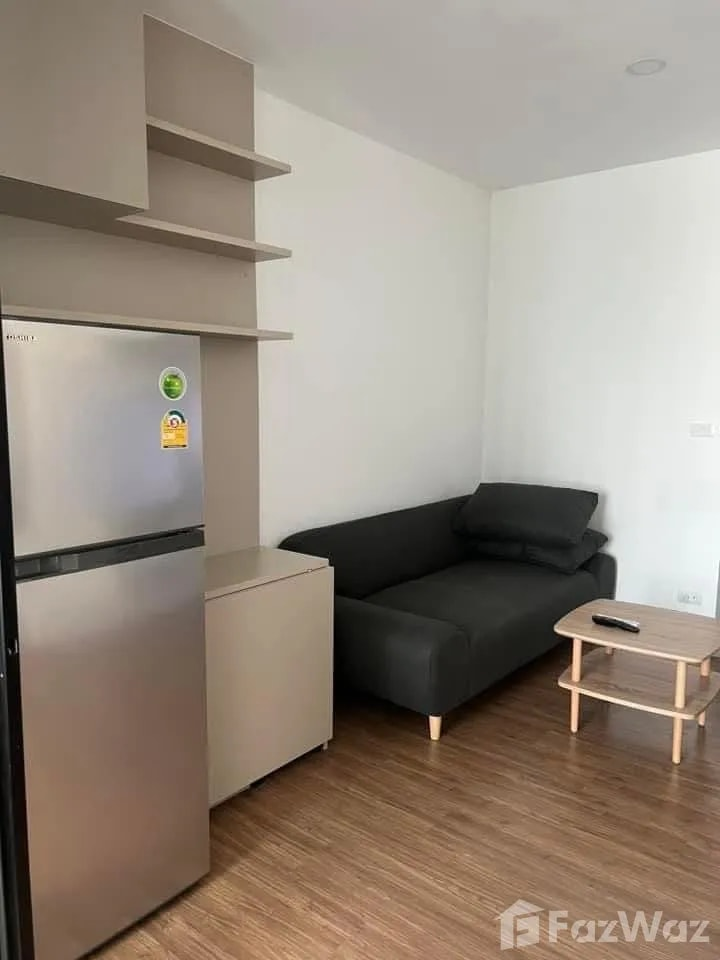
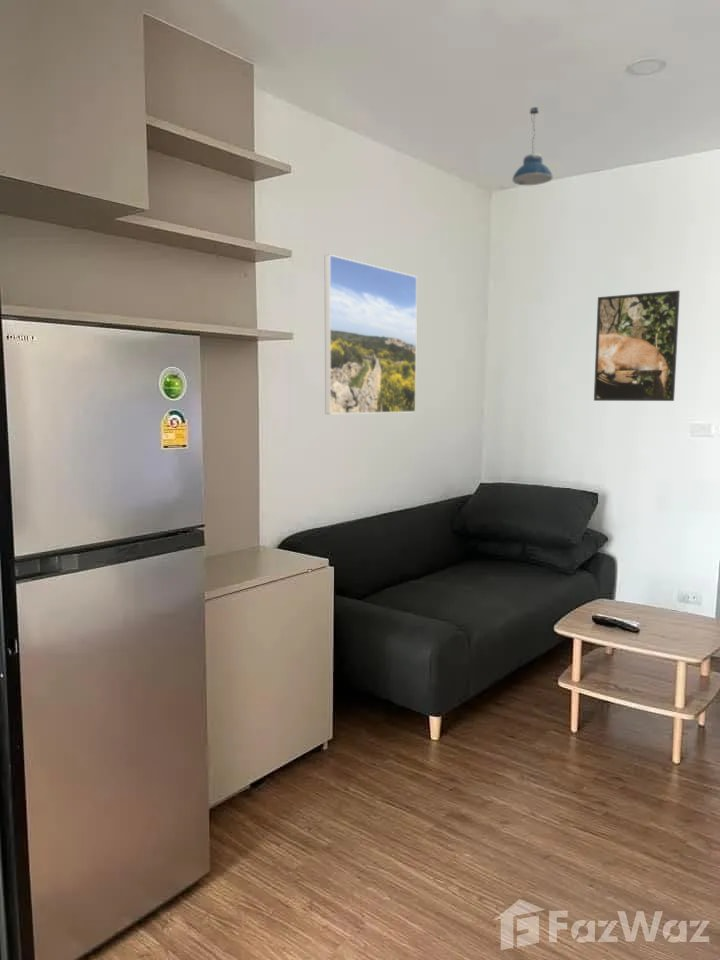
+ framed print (374, 340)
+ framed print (635, 347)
+ pendant light (532, 144)
